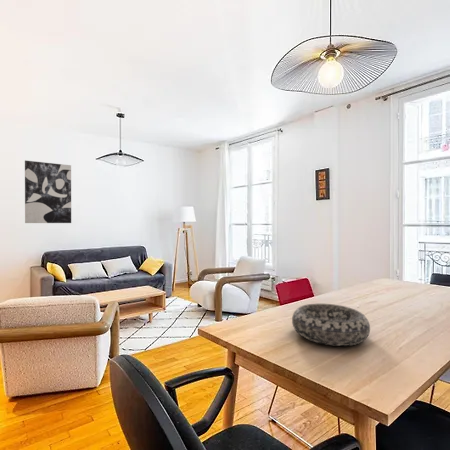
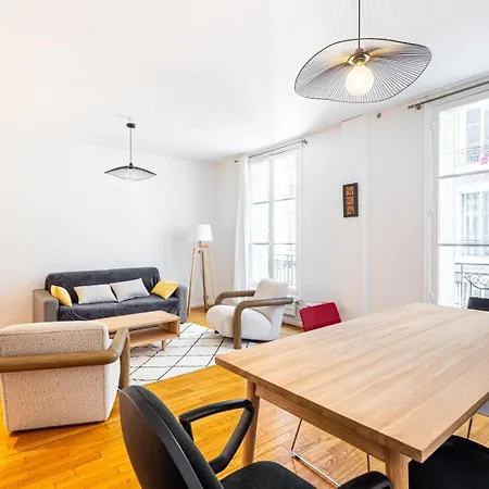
- wall art (48, 193)
- decorative bowl (329, 323)
